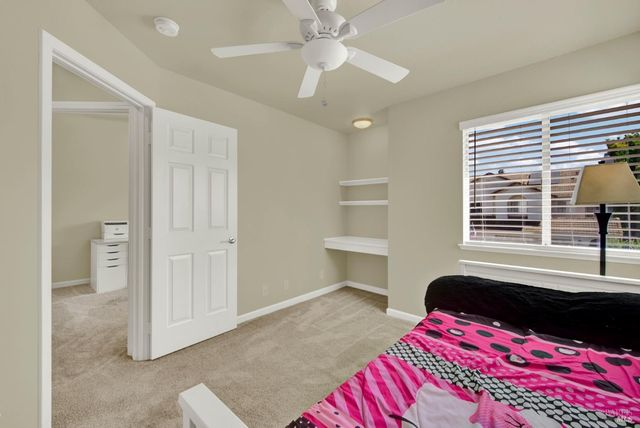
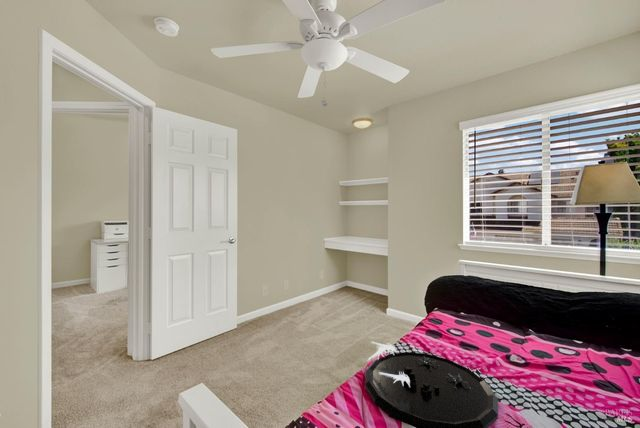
+ decorative tray (426, 372)
